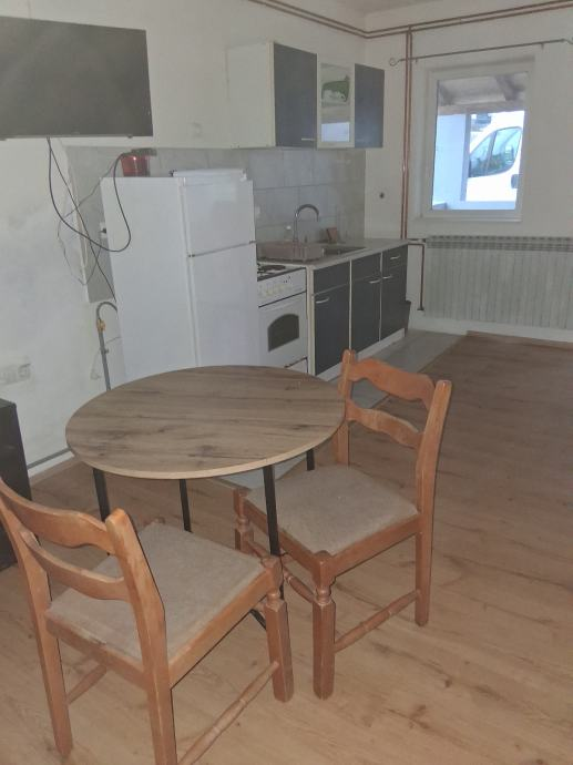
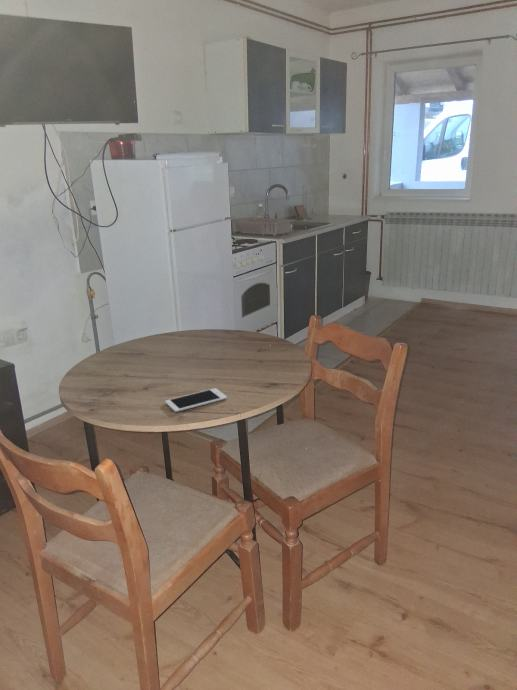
+ cell phone (196, 399)
